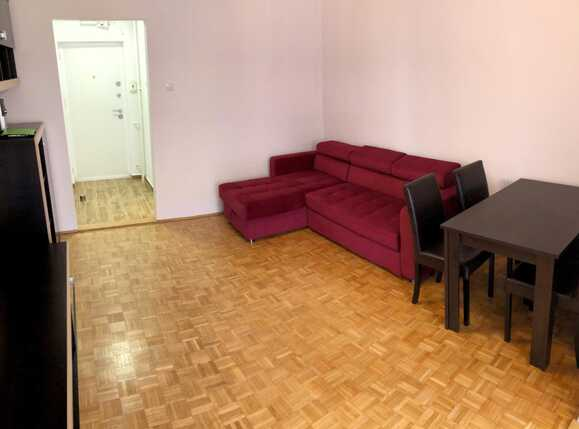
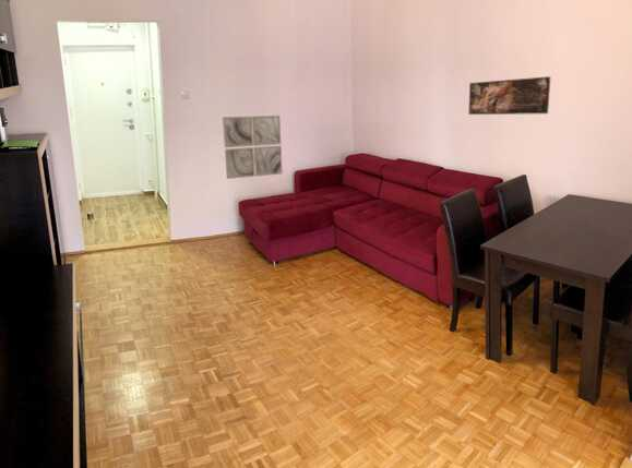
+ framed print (505, 97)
+ wall art (252, 145)
